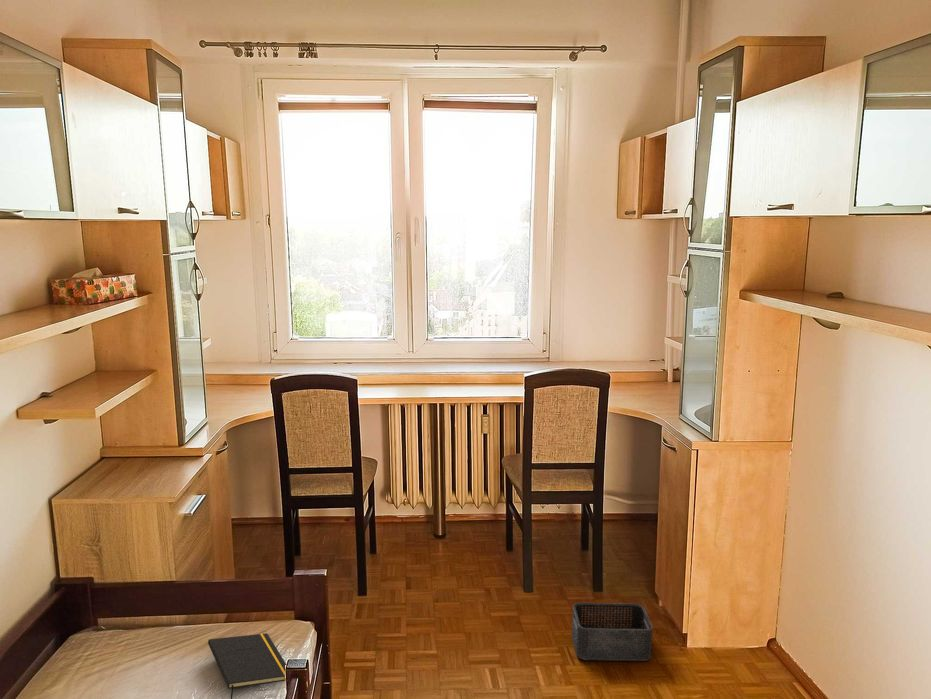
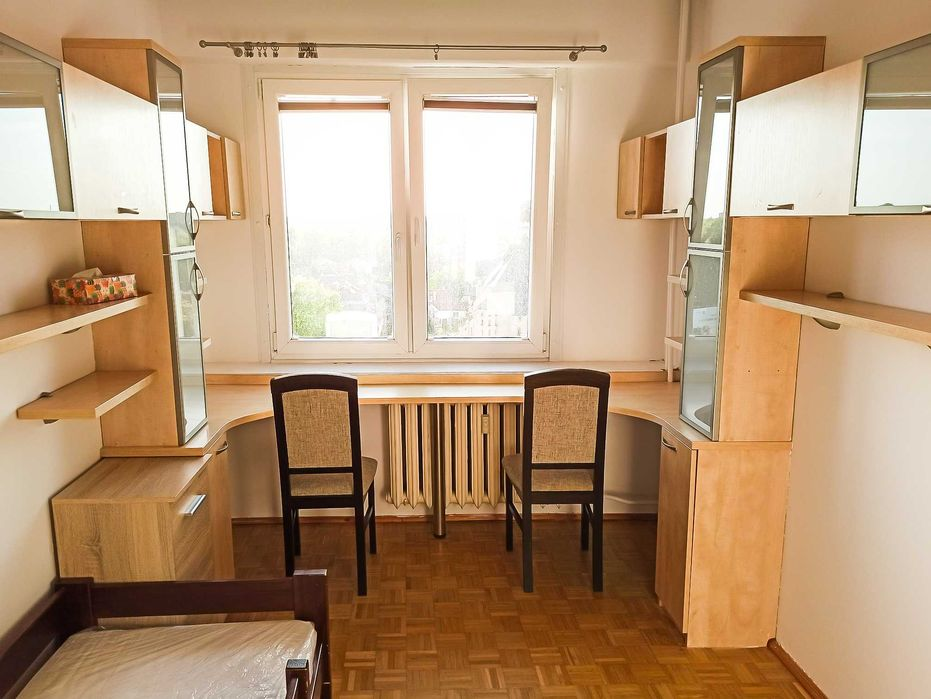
- notepad (249, 659)
- storage bin (611, 631)
